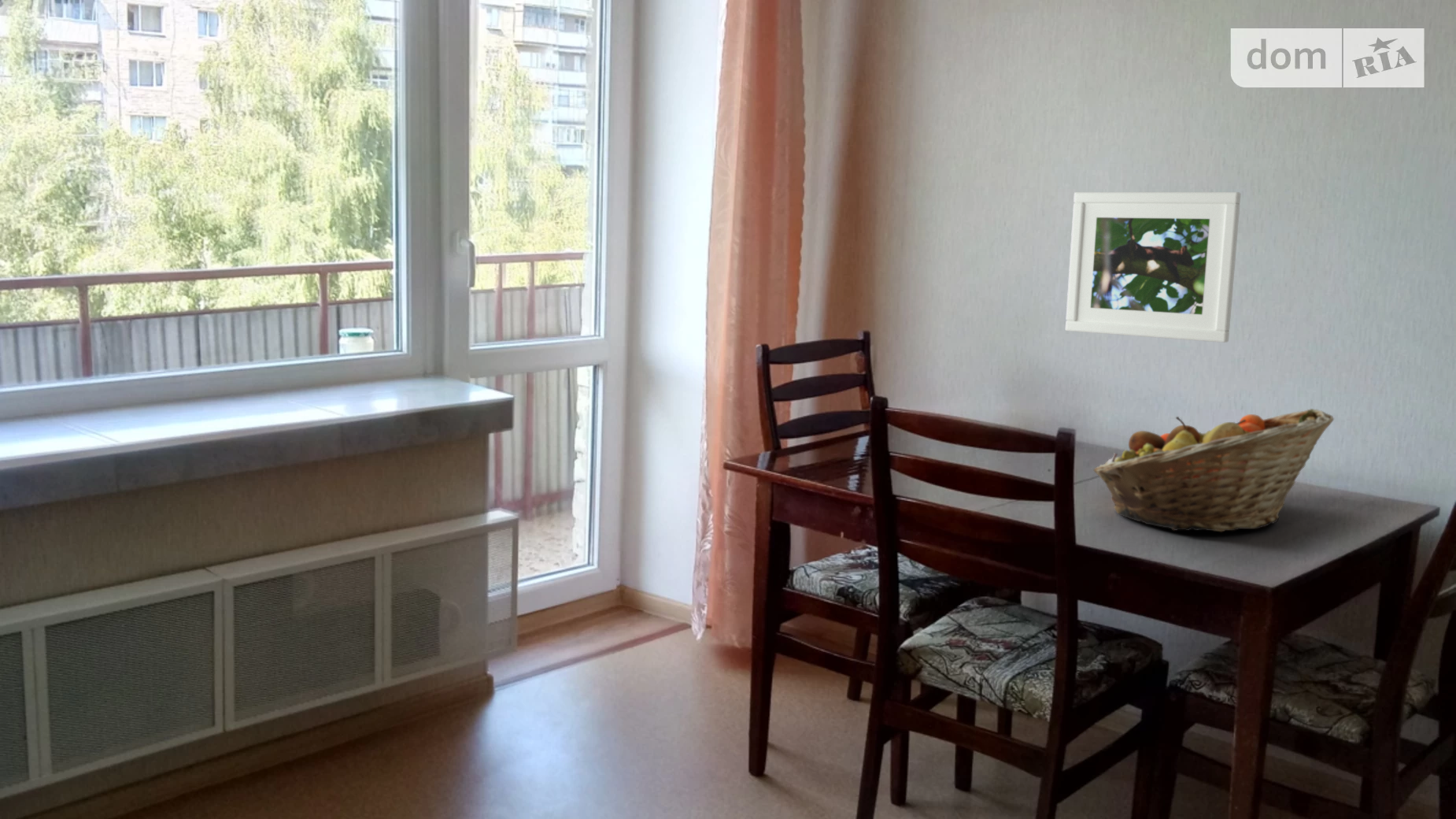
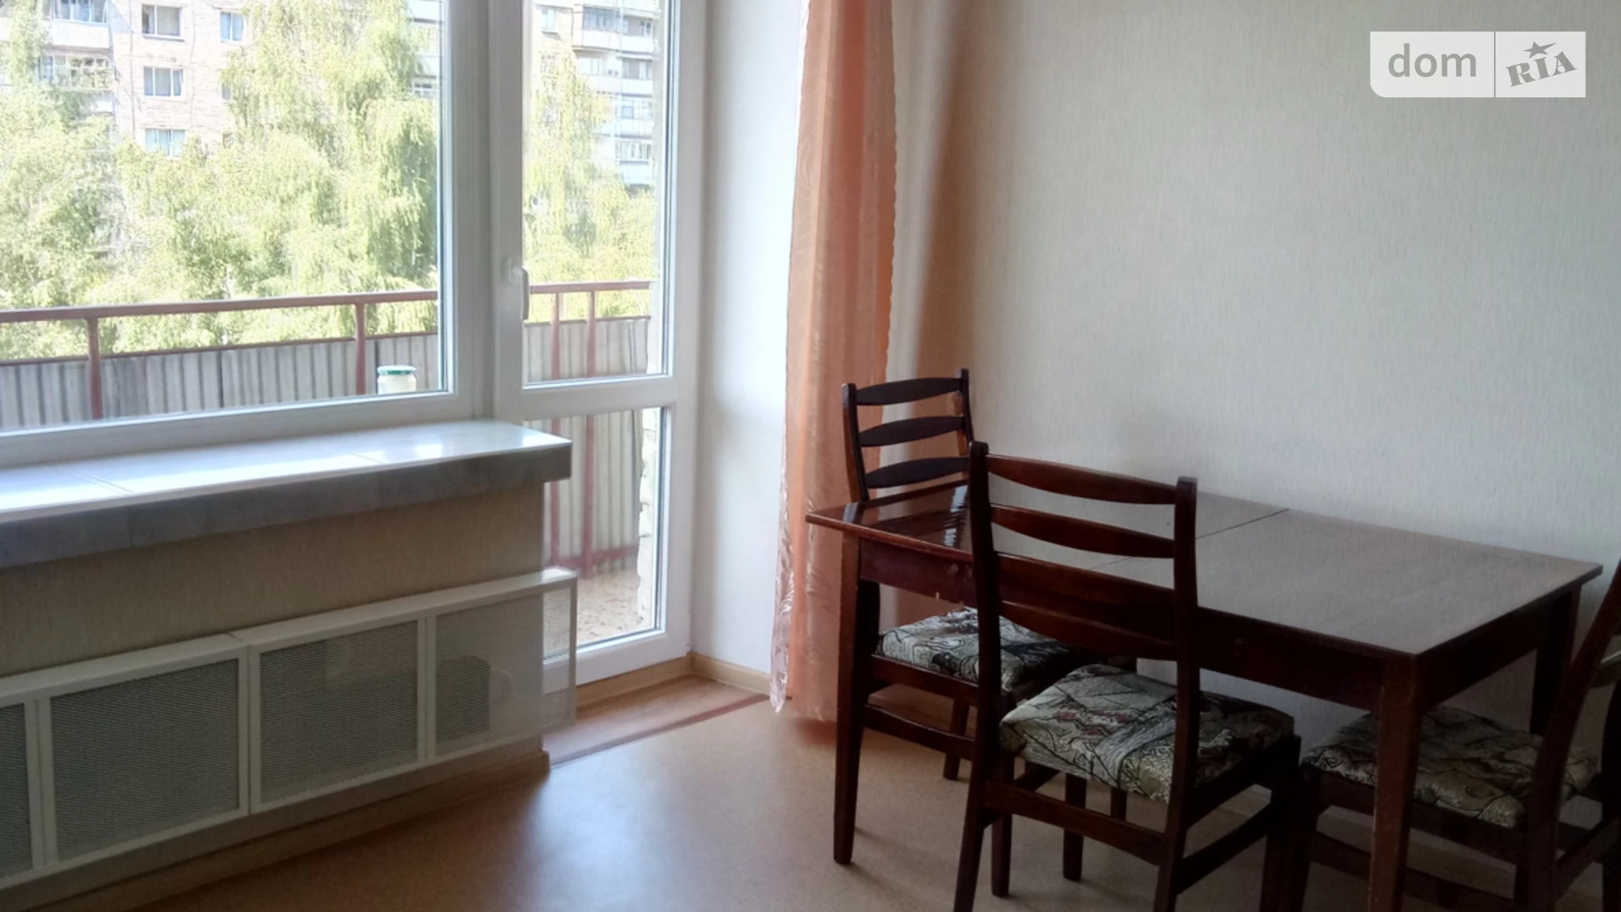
- fruit basket (1211, 461)
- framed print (1148, 265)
